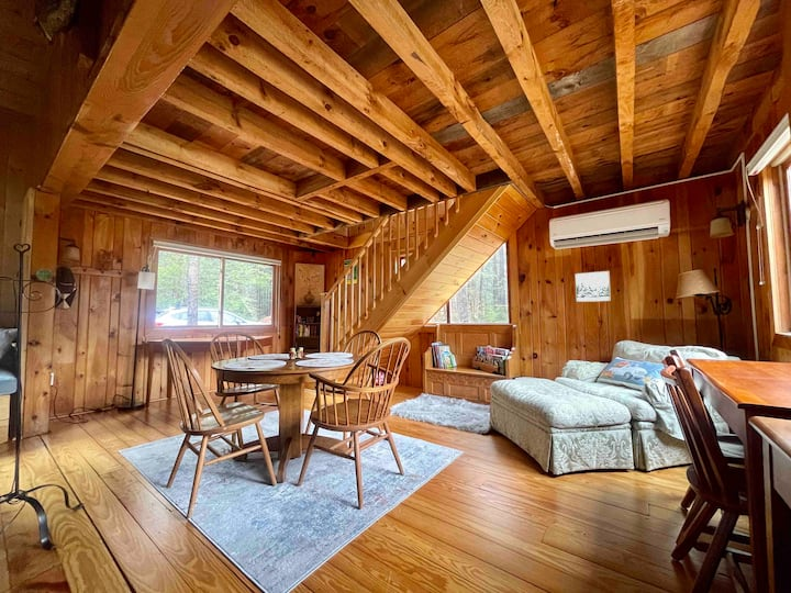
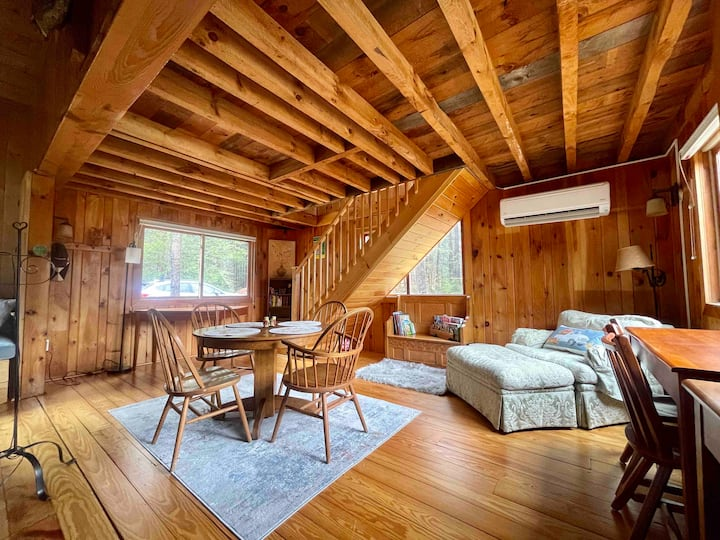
- wall art (592, 287)
